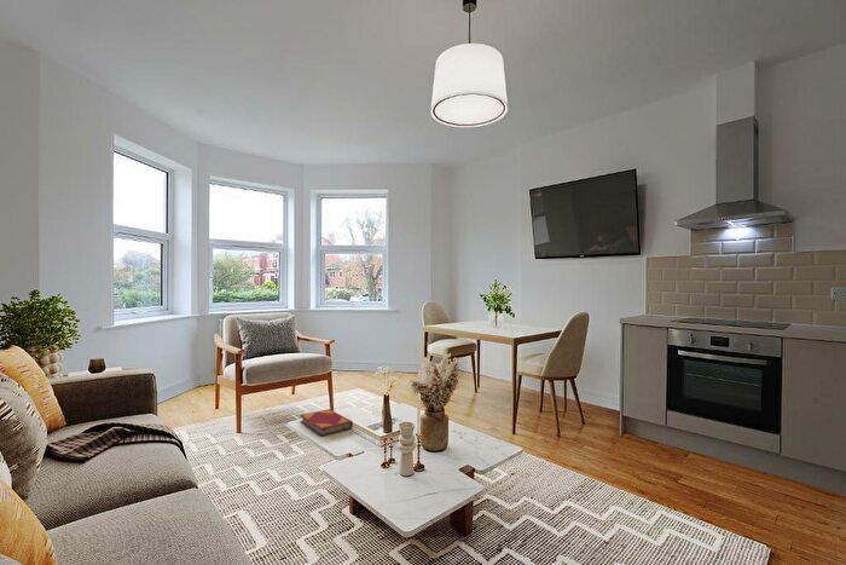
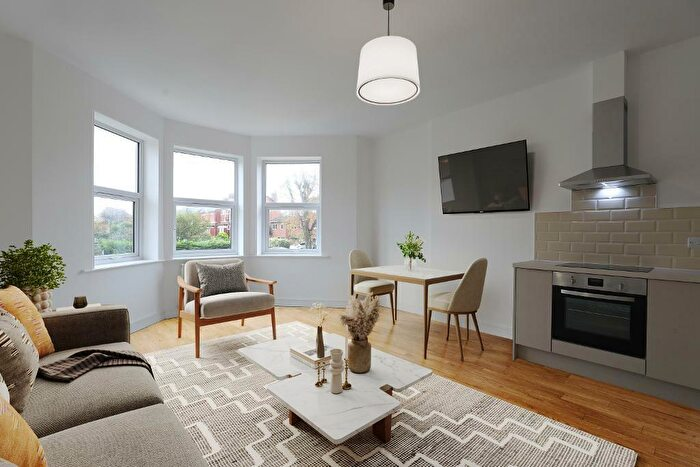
- hardback book (325, 421)
